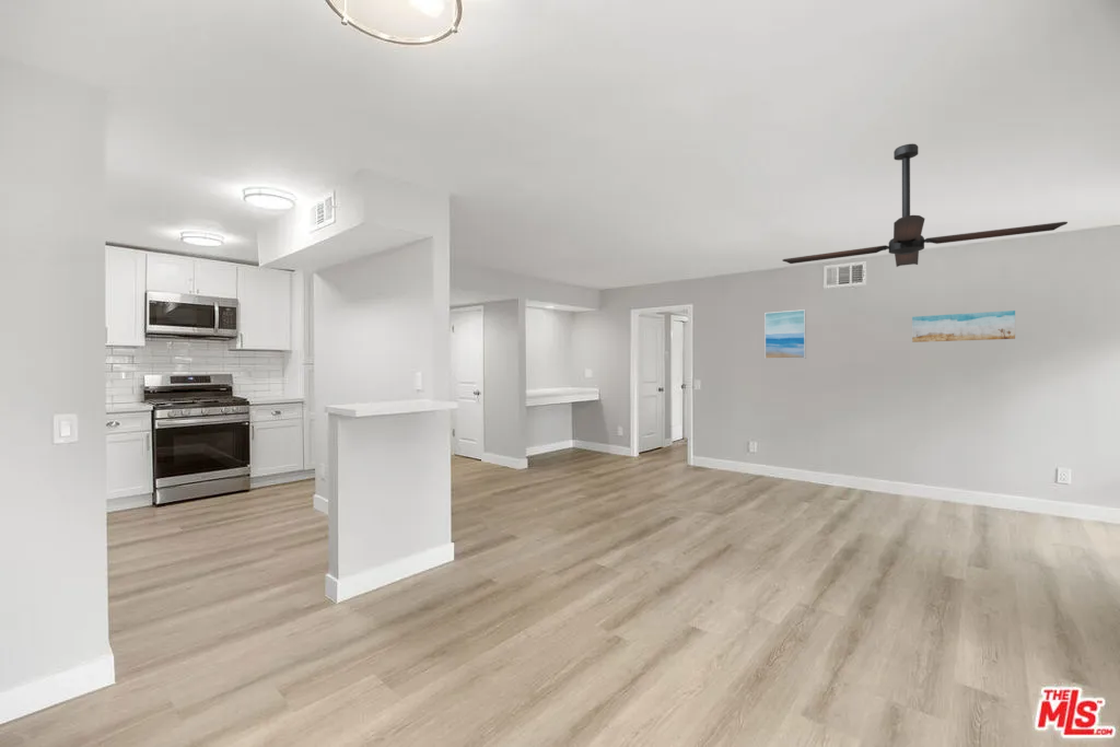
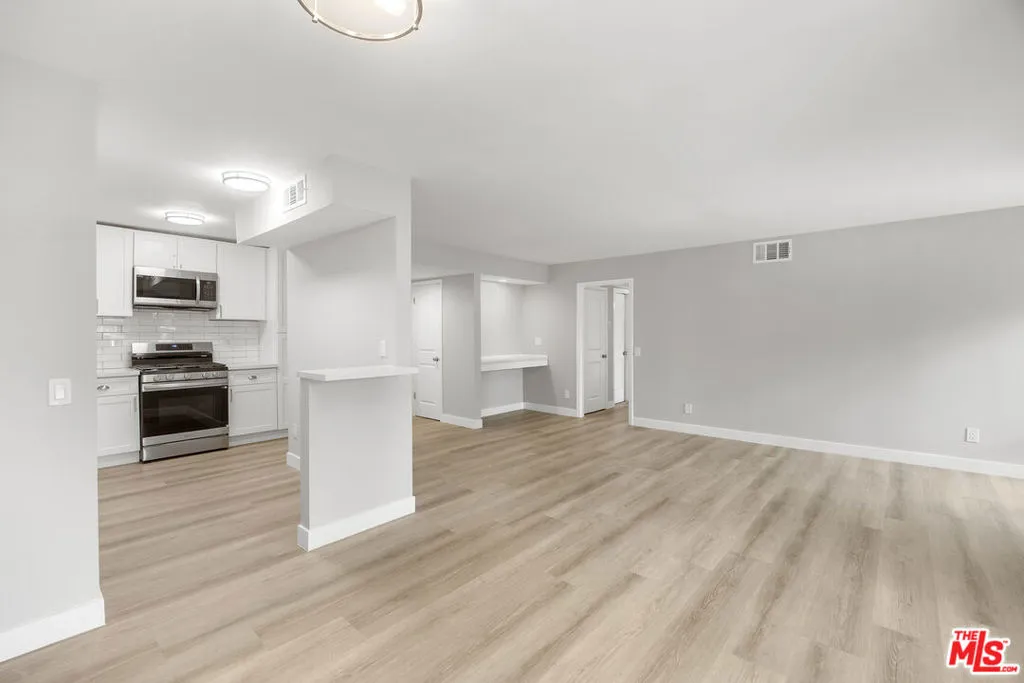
- wall art (960, 327)
- ceiling fan (906, 200)
- wall art (784, 335)
